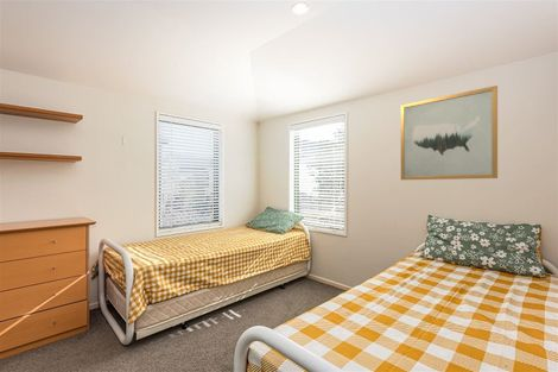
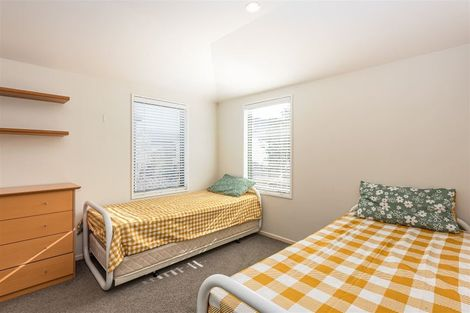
- wall art (444, 138)
